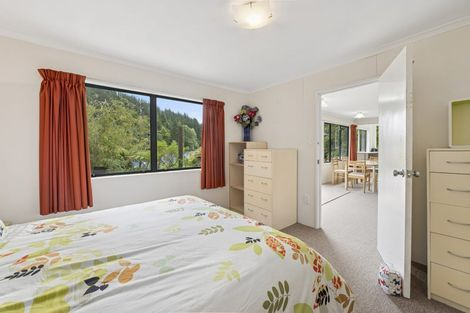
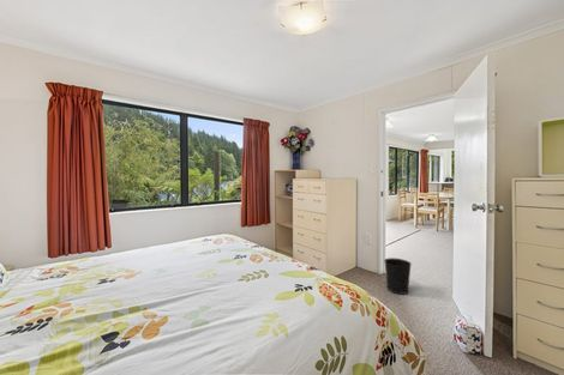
+ wastebasket (397, 276)
